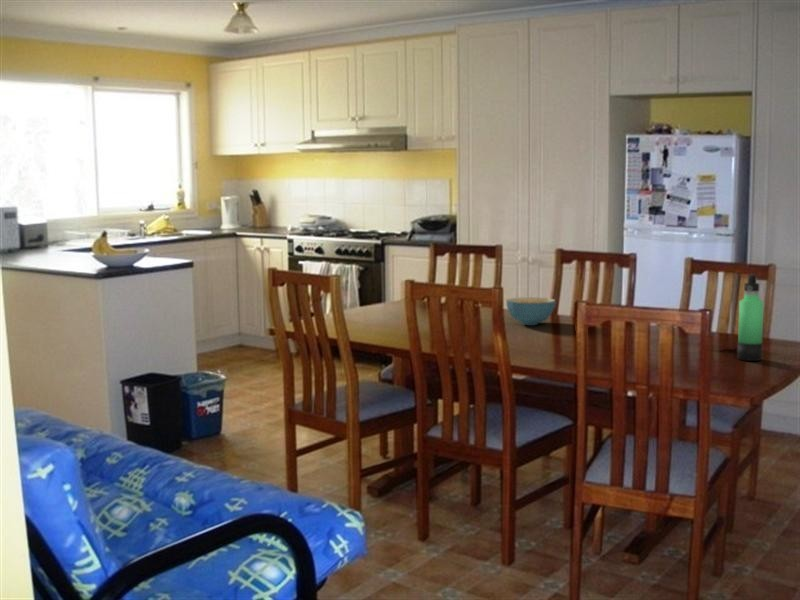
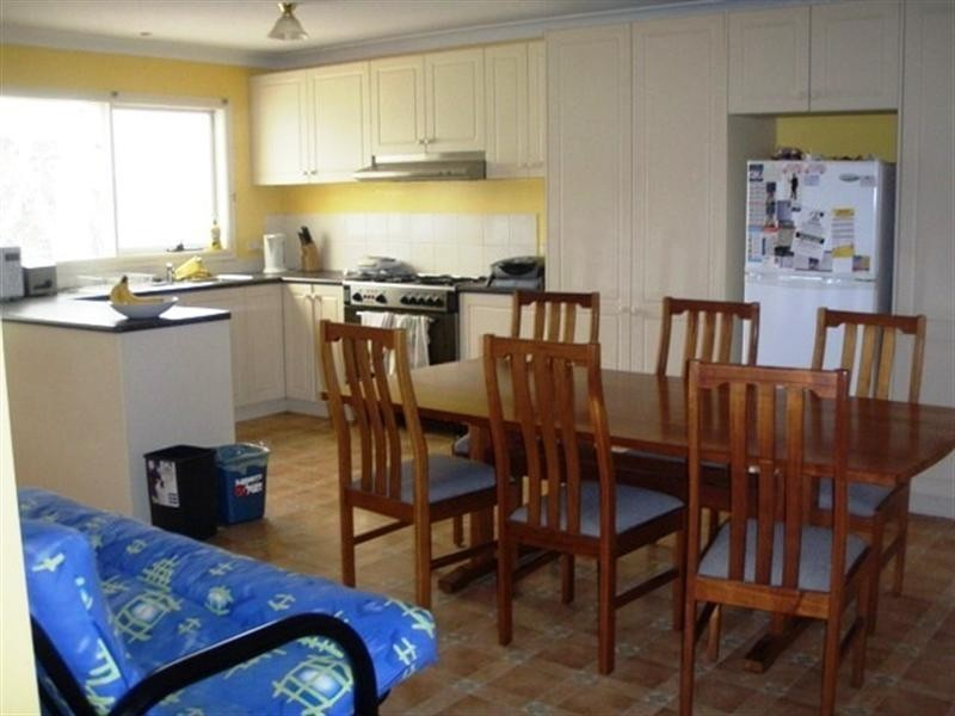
- thermos bottle (750, 316)
- cereal bowl (530, 312)
